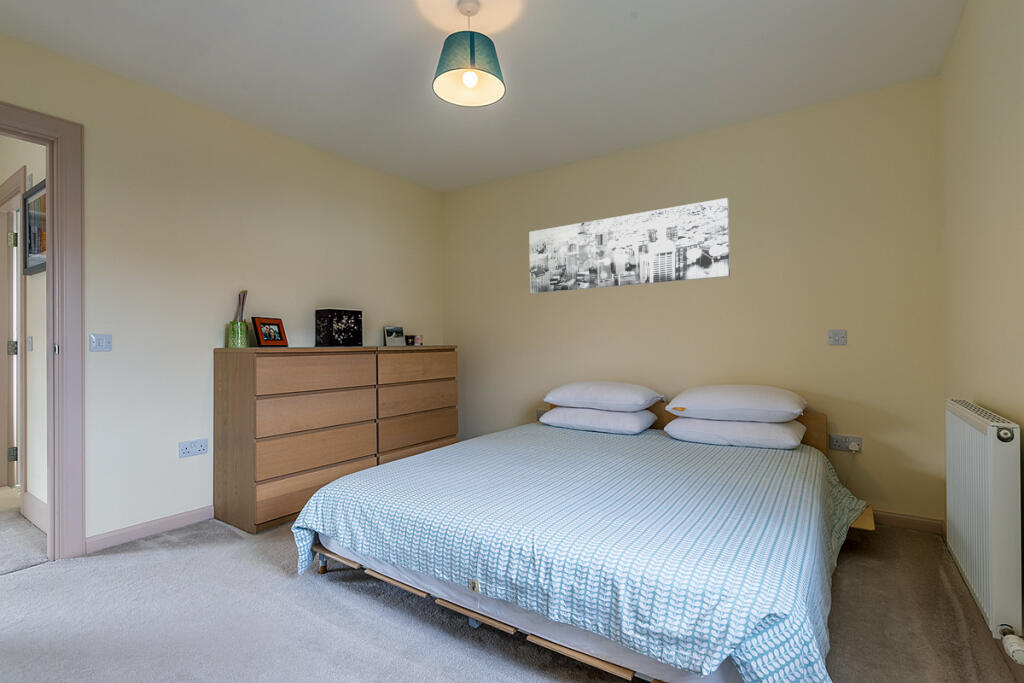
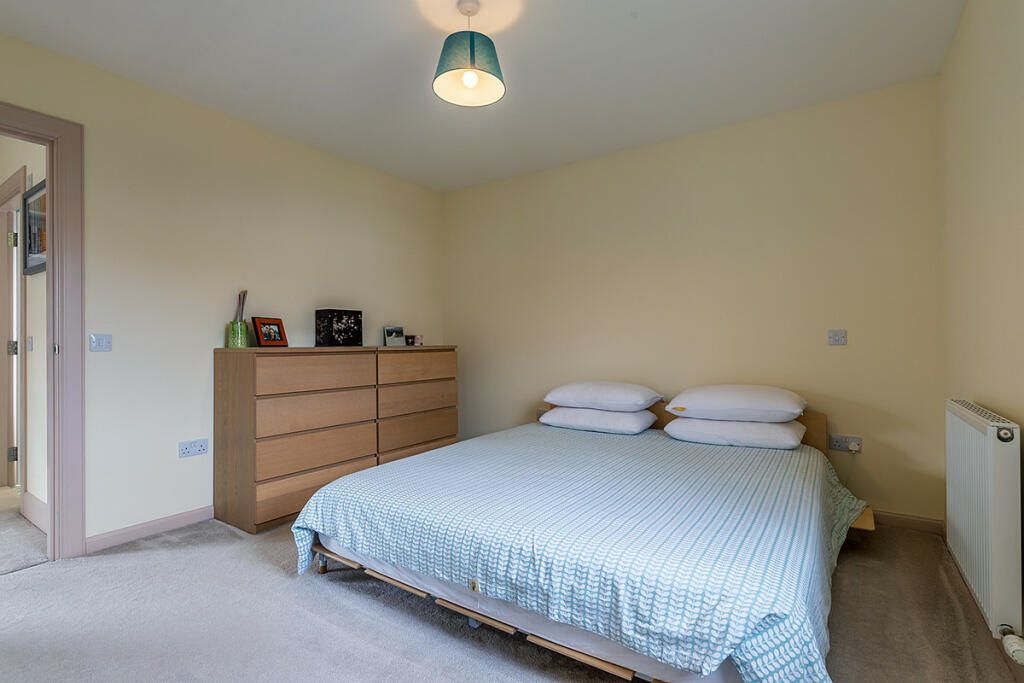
- wall art (617, 251)
